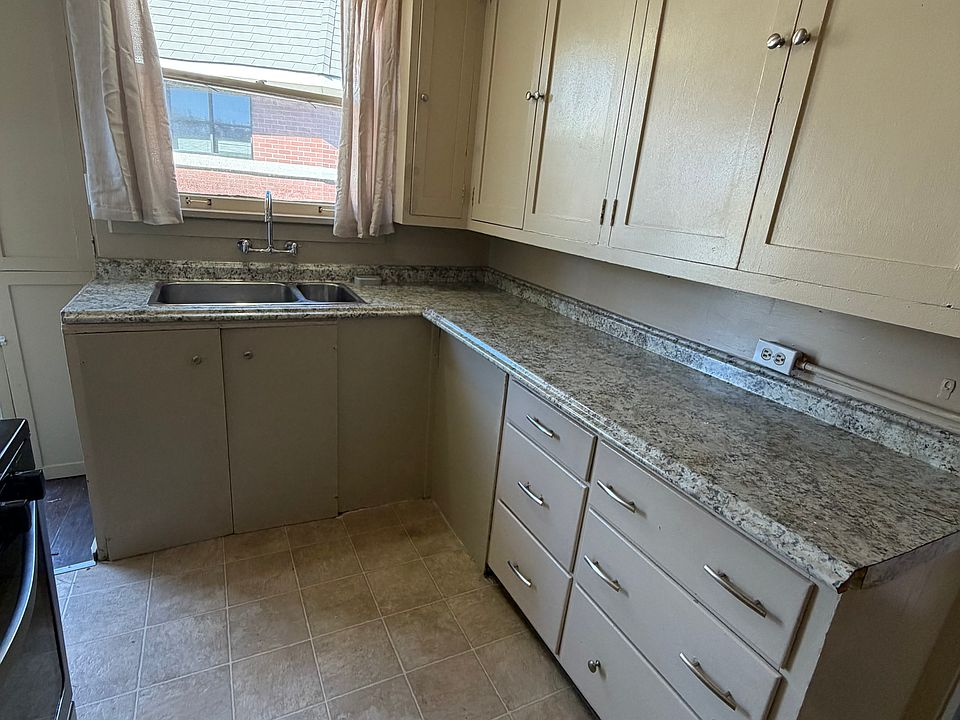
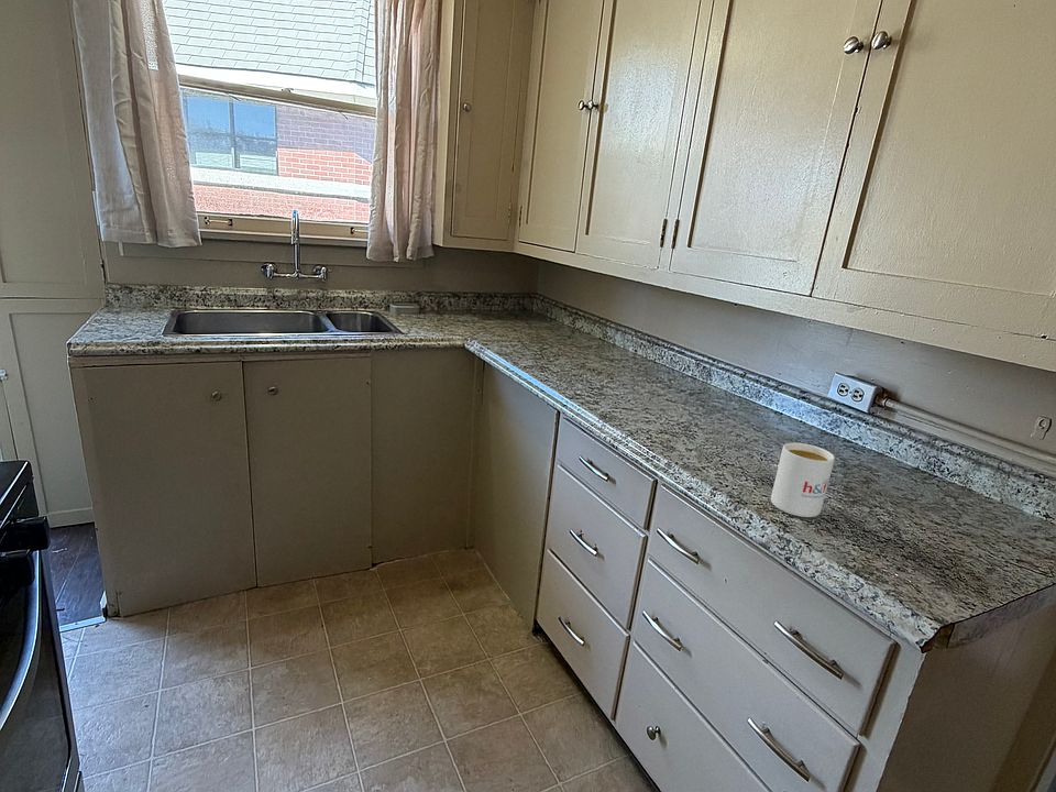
+ mug (804, 476)
